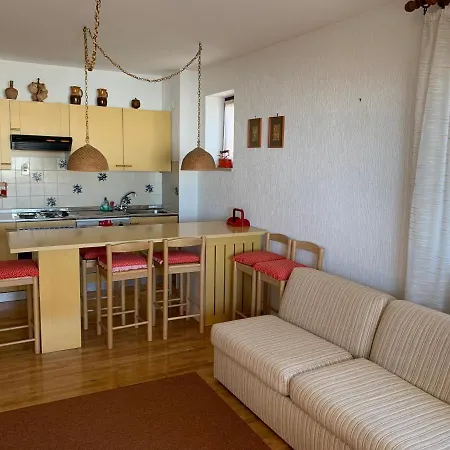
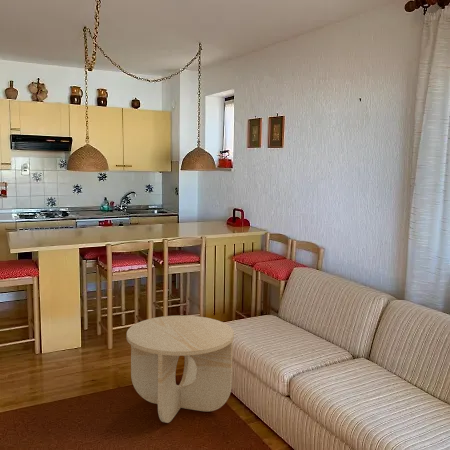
+ side table (184, 369)
